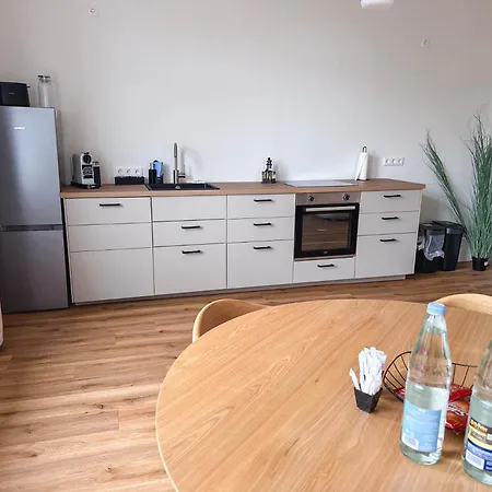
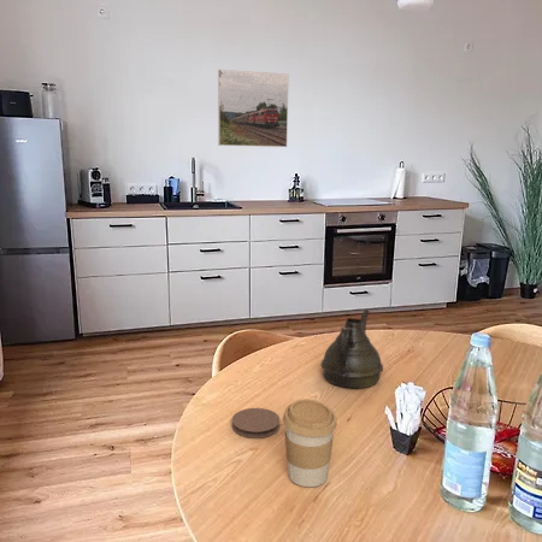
+ coaster (255, 422)
+ teapot (355, 344)
+ coffee cup (308, 441)
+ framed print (253, 110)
